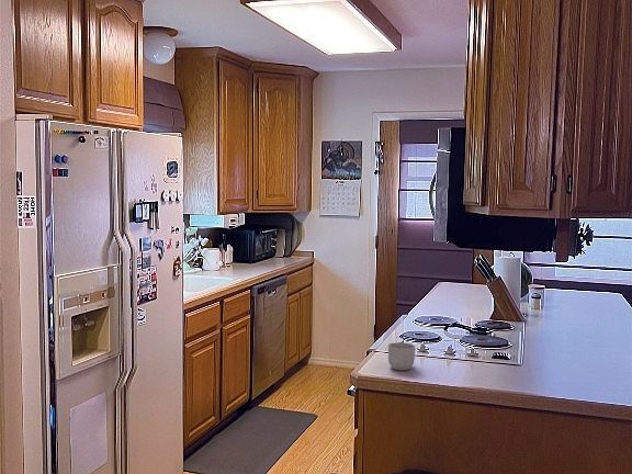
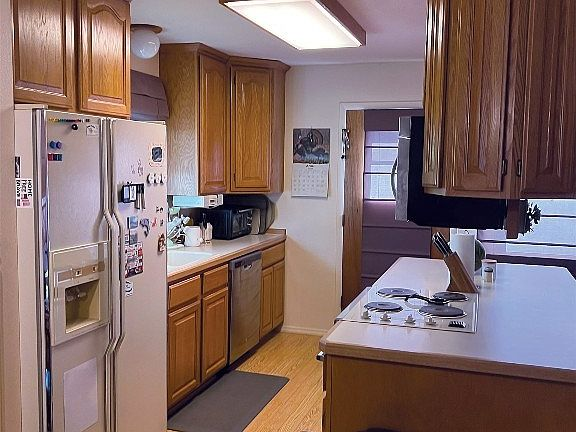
- mug (403, 356)
